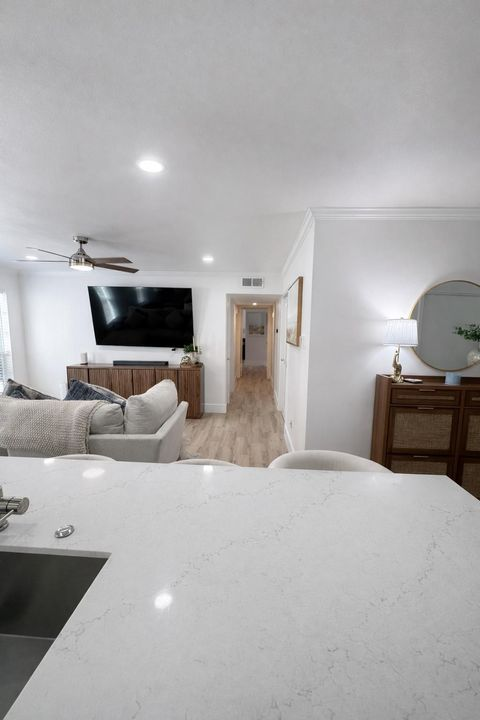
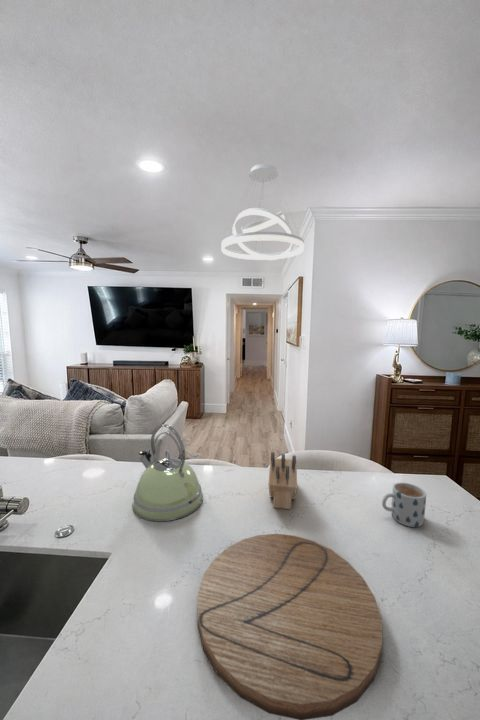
+ knife block (283, 469)
+ kettle (164, 461)
+ pendant light (262, 213)
+ cutting board (285, 600)
+ mug (402, 504)
